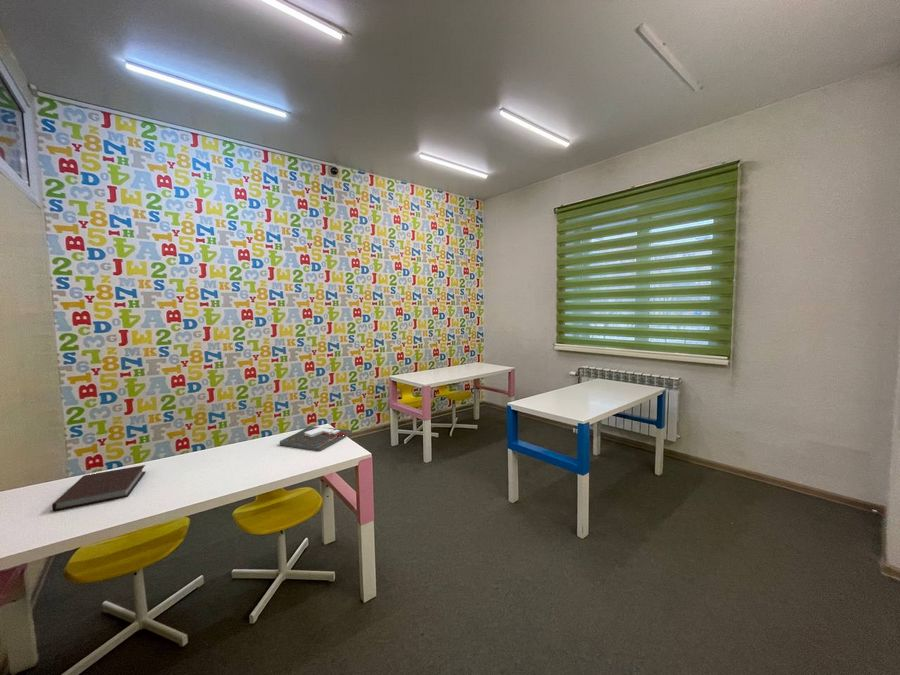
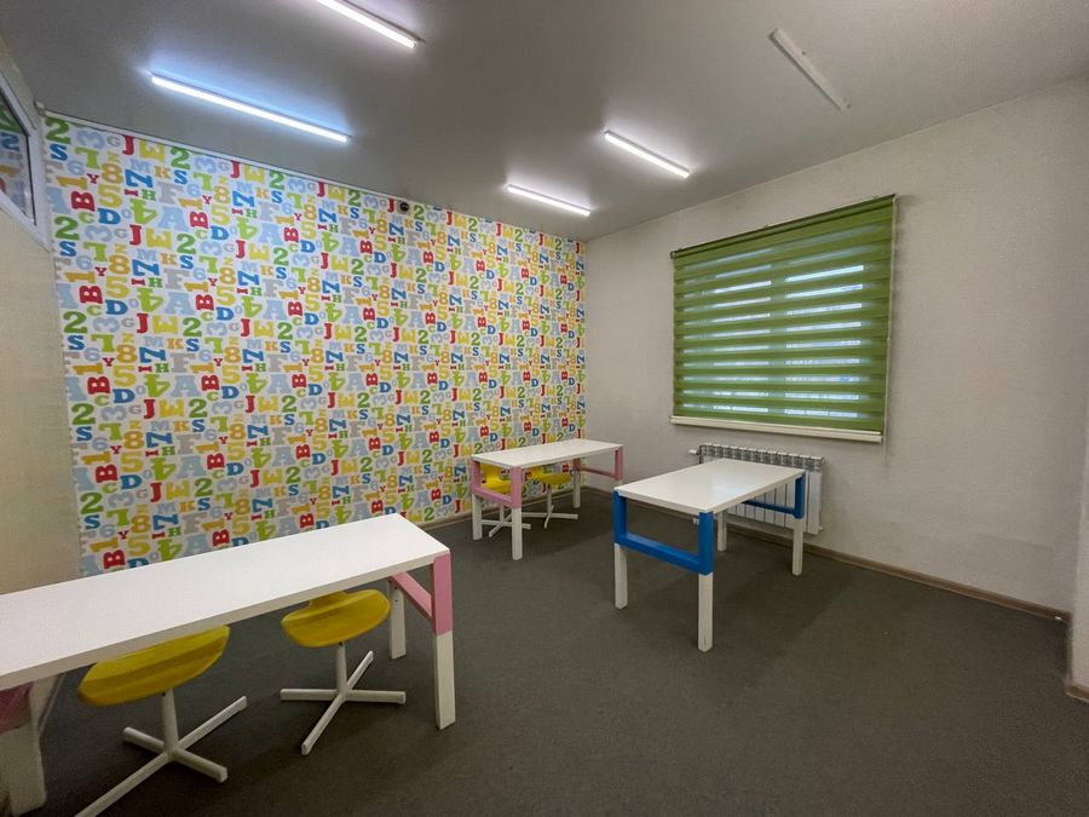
- board game (317, 435)
- notebook (104, 485)
